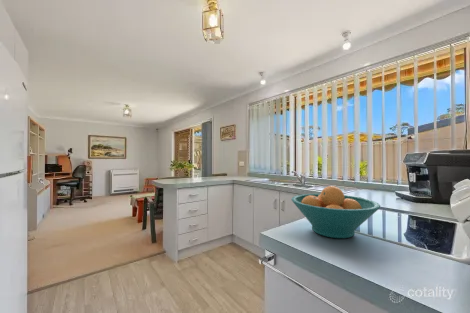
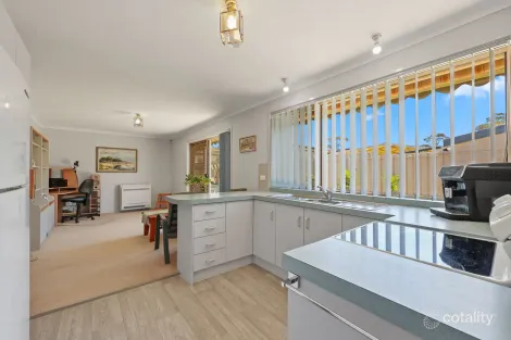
- fruit bowl (332, 209)
